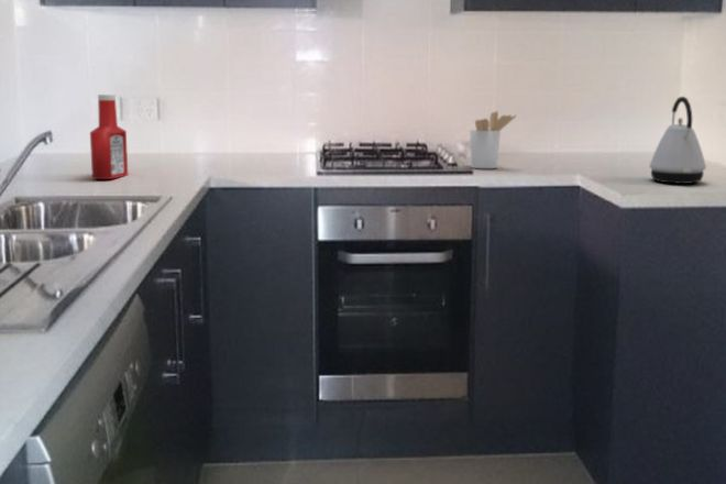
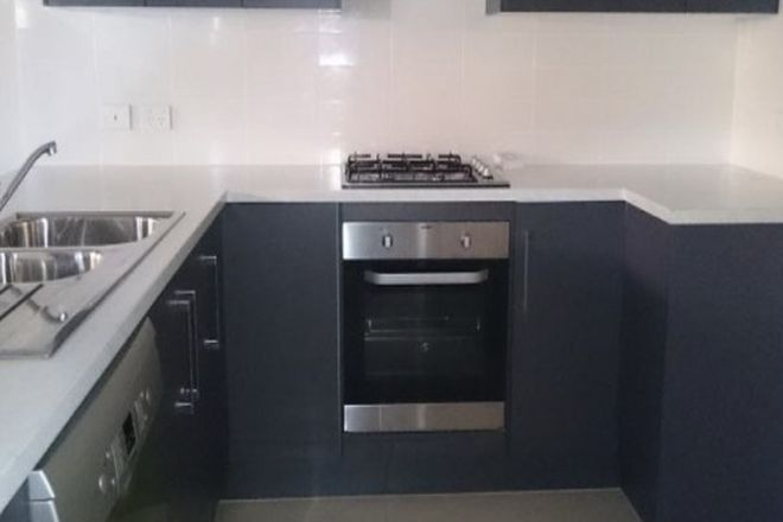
- kettle (679, 139)
- utensil holder (492, 140)
- soap bottle (108, 135)
